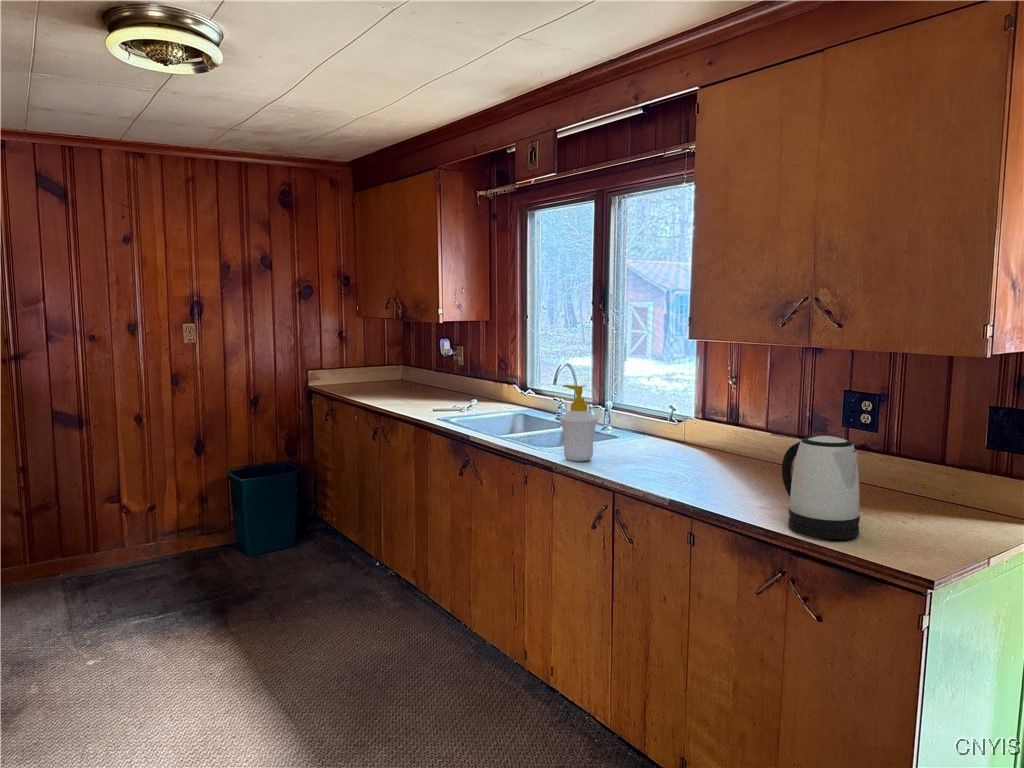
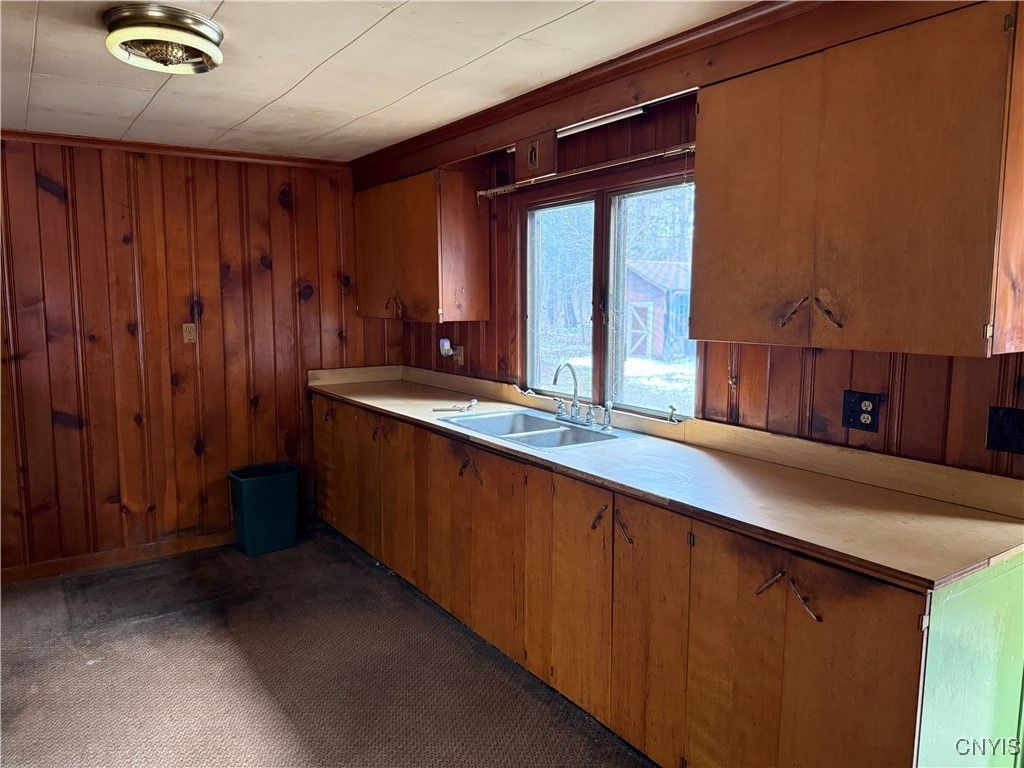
- soap bottle (578, 422)
- kettle (817, 481)
